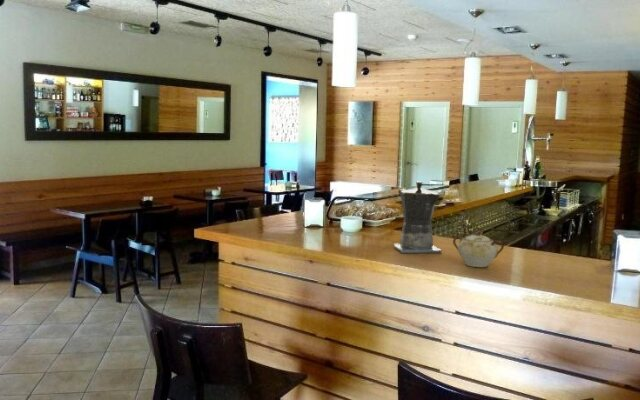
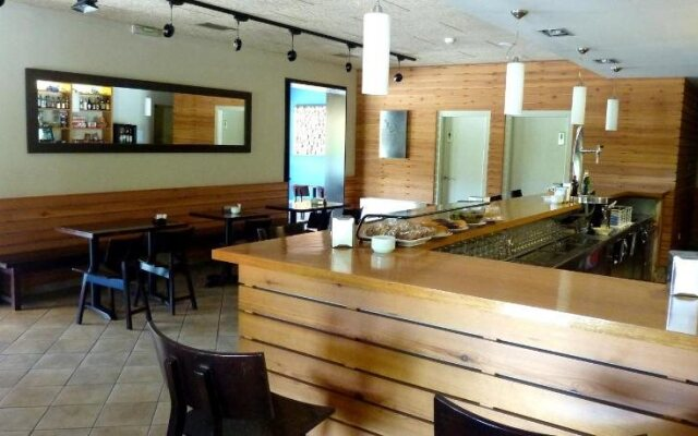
- coffee maker (417, 215)
- sugar bowl (477, 246)
